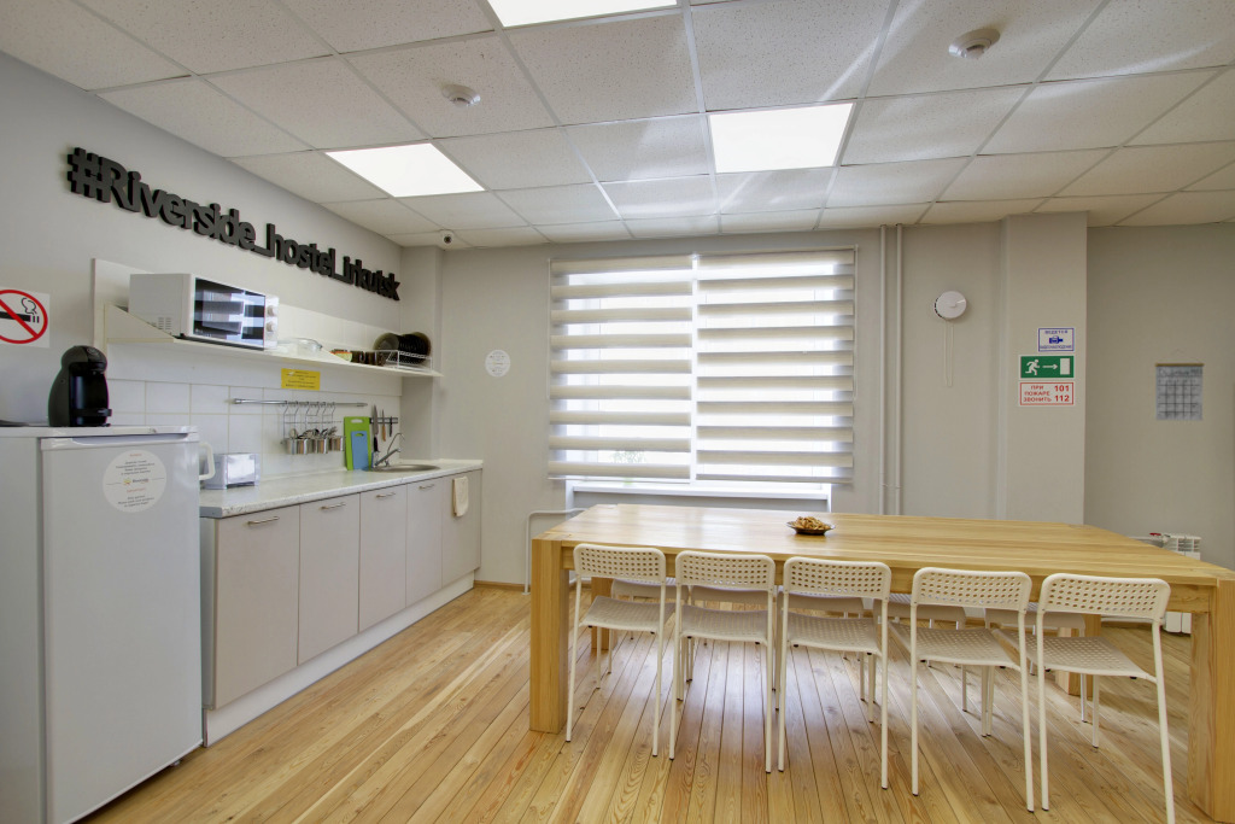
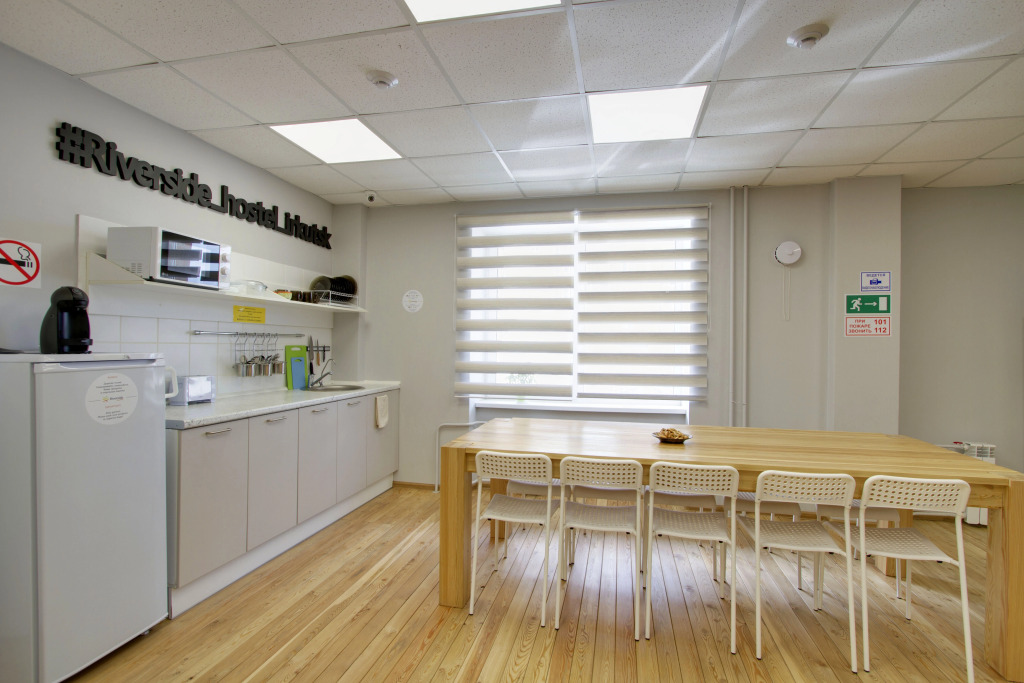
- calendar (1178, 385)
